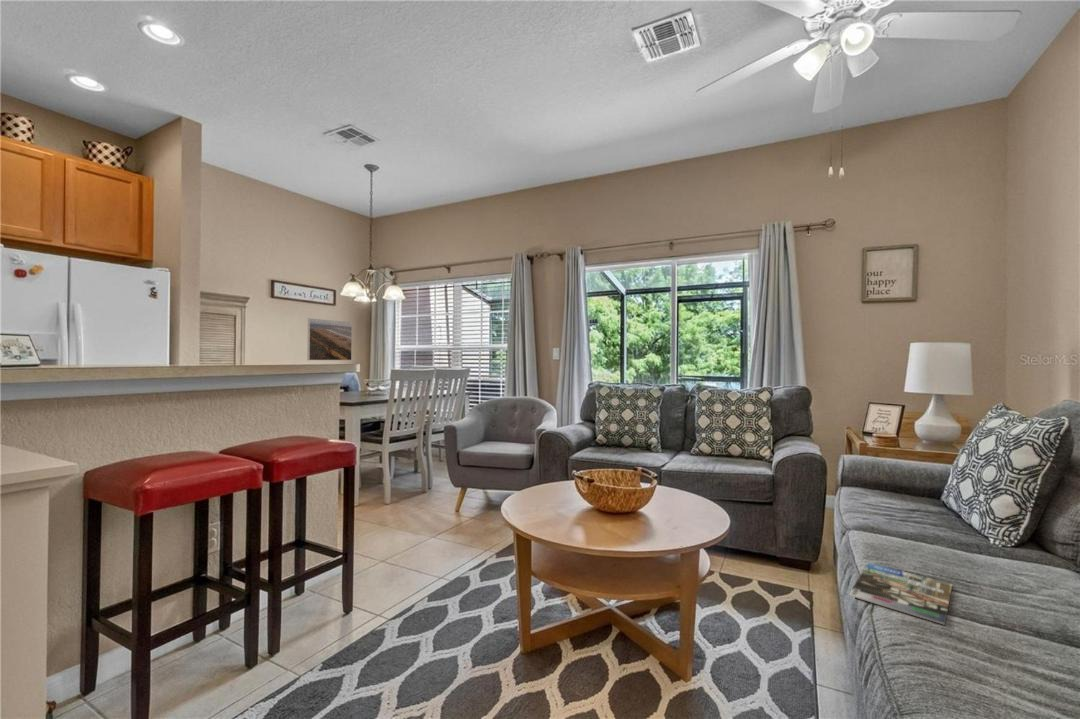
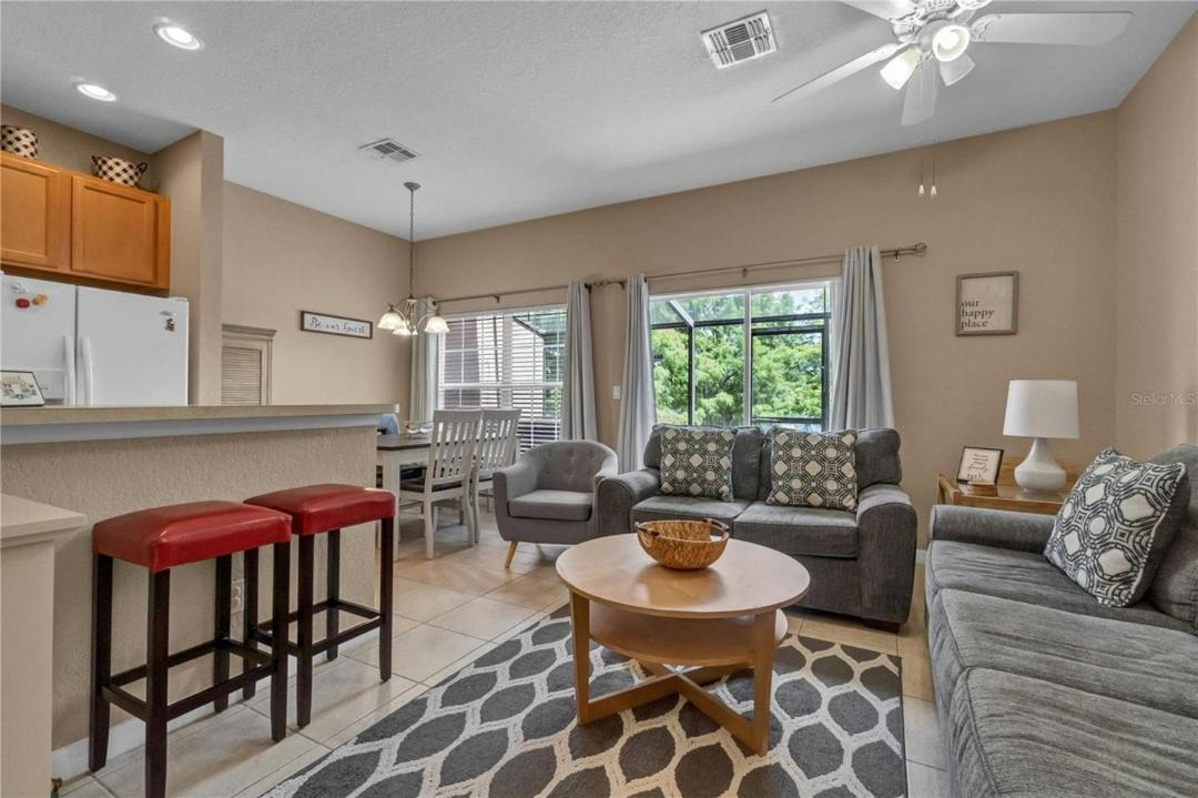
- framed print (330, 340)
- magazine (901, 589)
